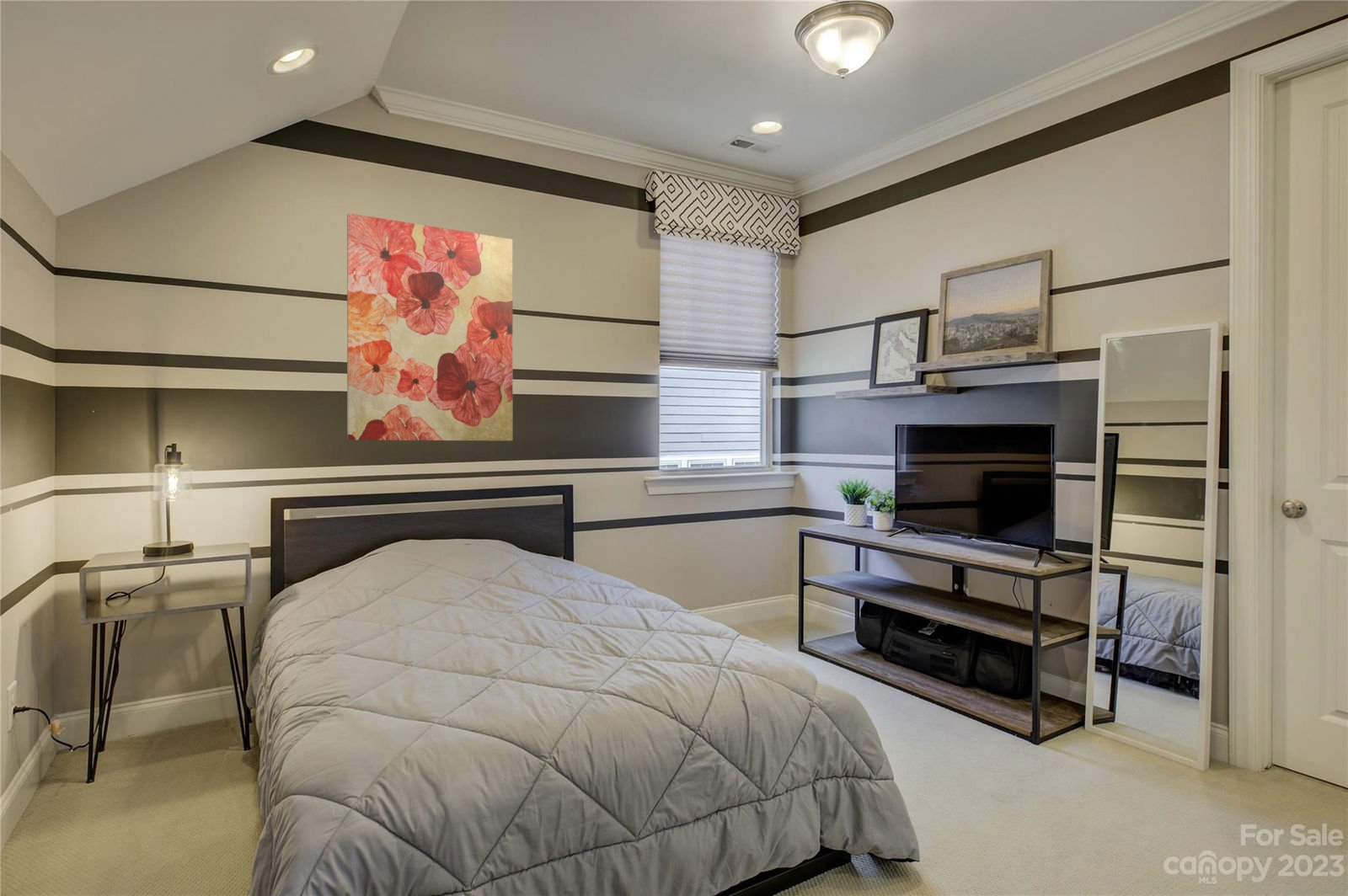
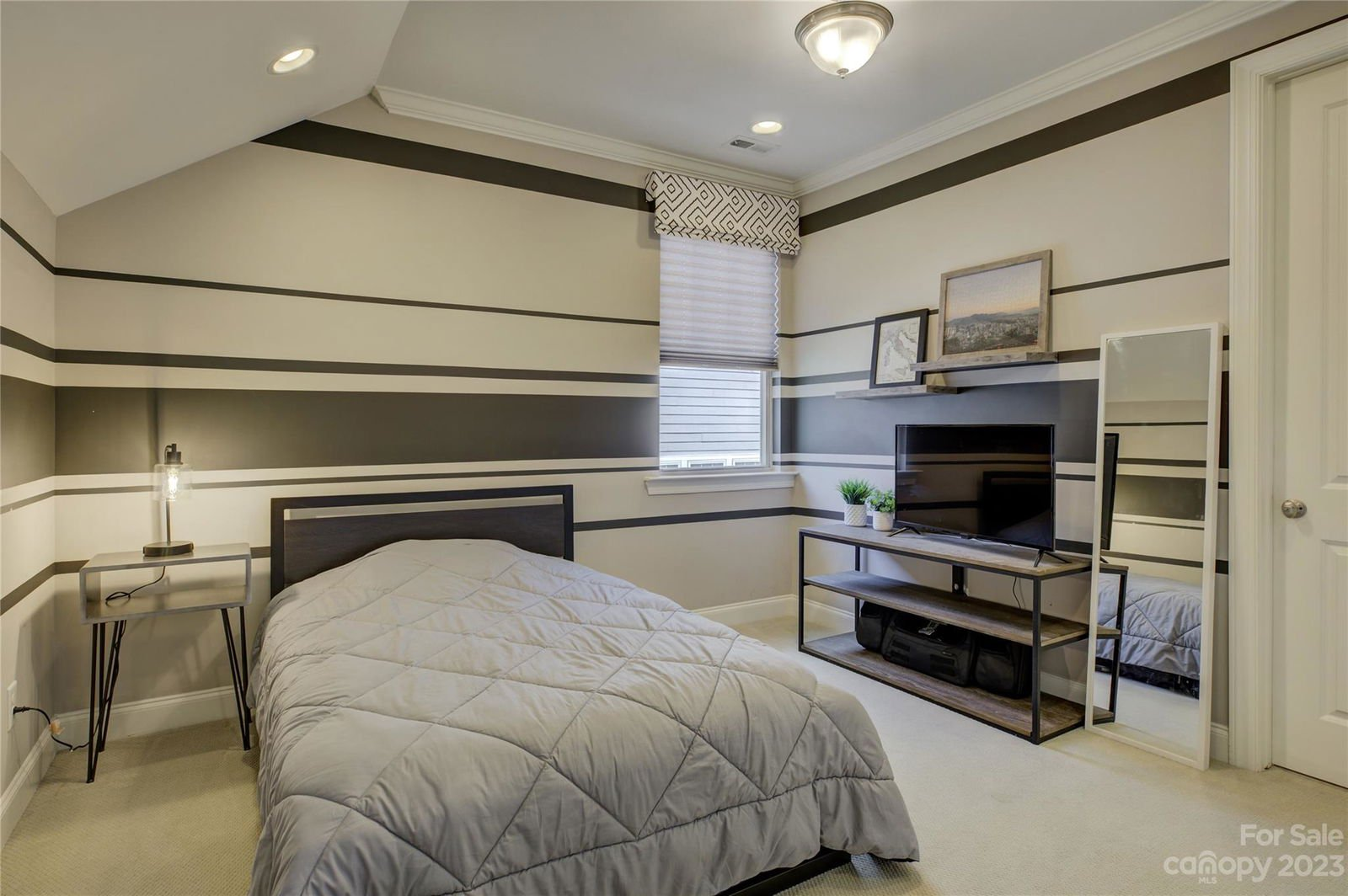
- wall art (434, 333)
